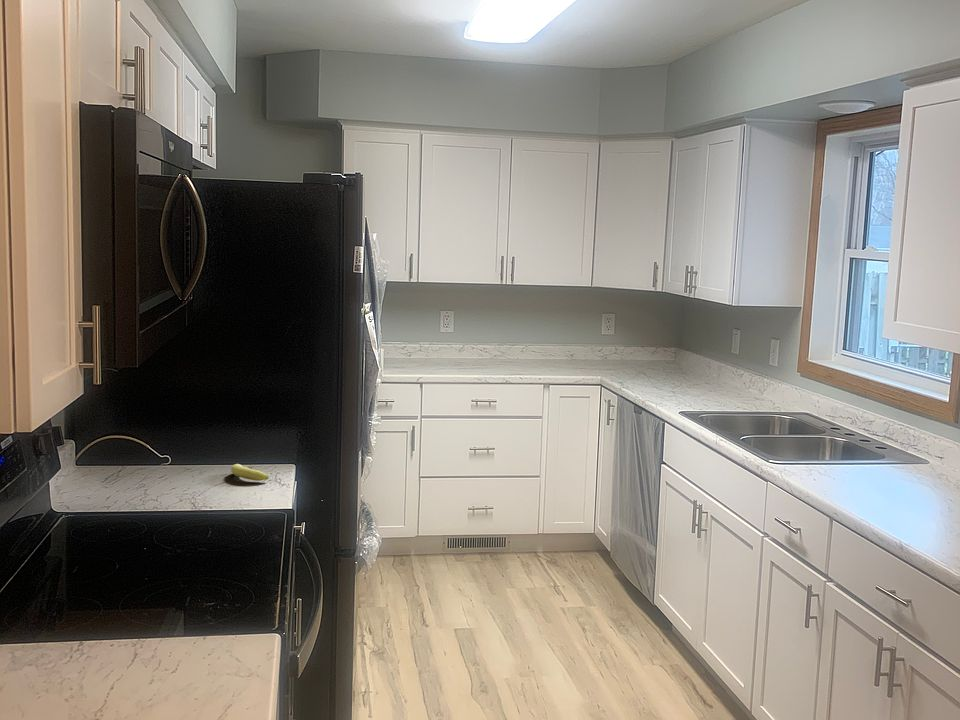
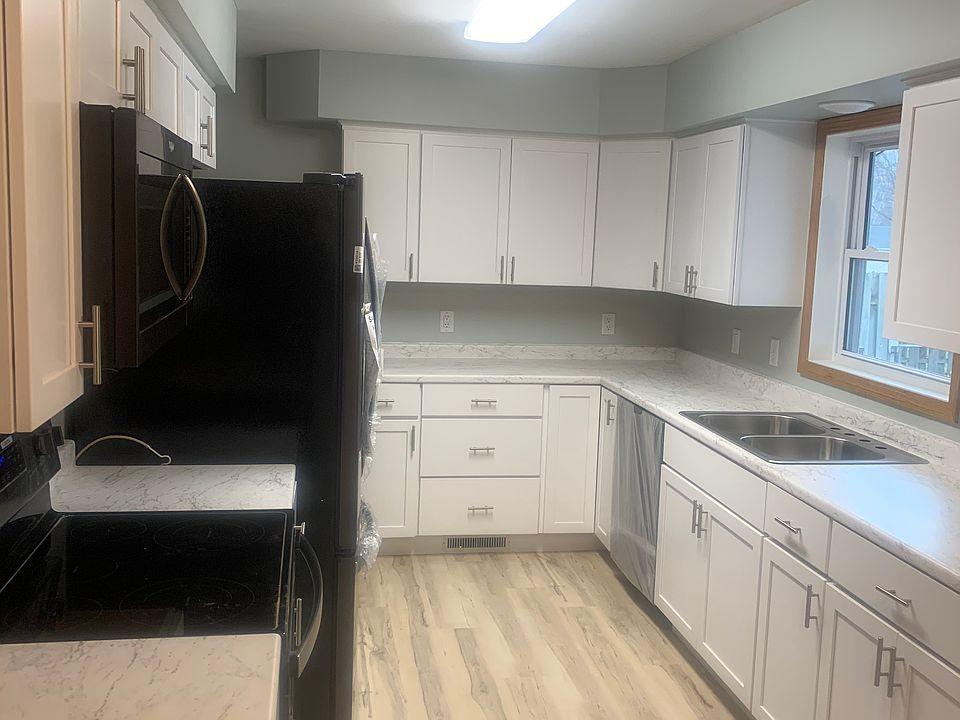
- fruit (247, 470)
